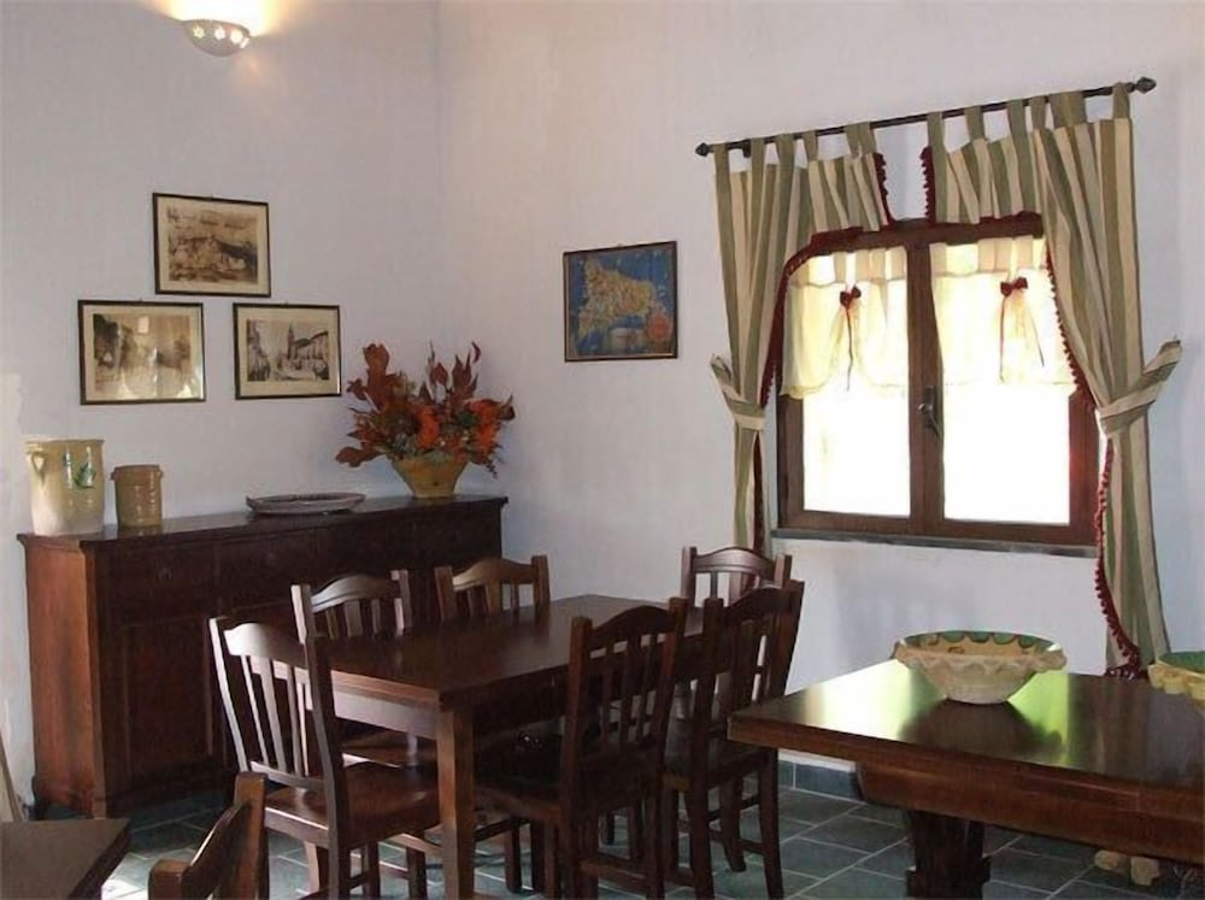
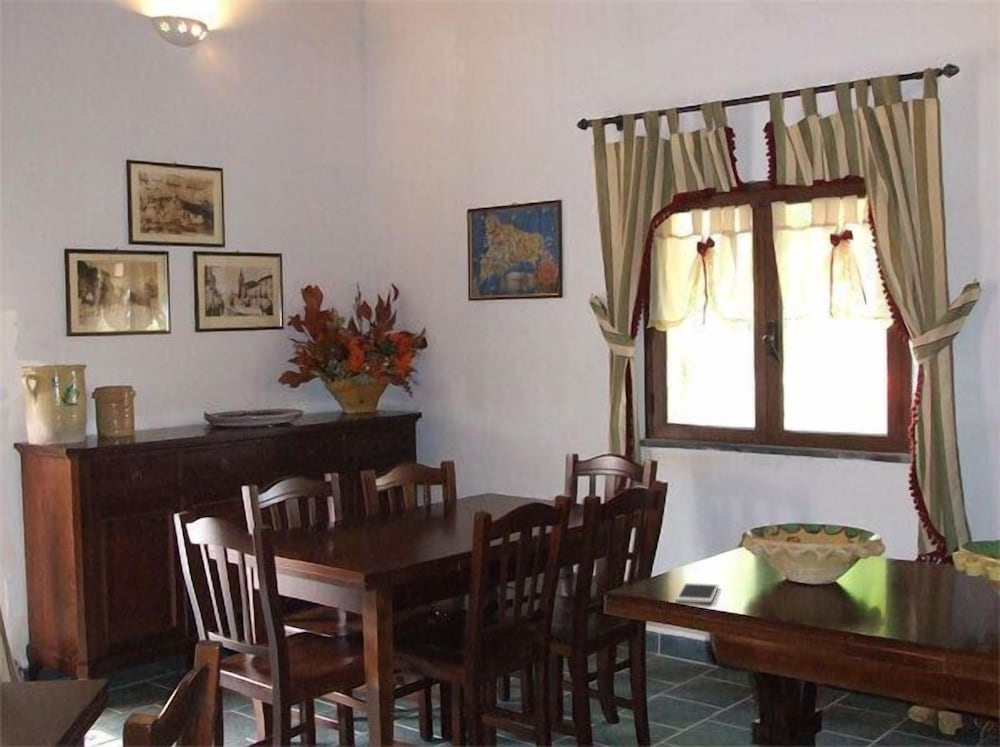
+ cell phone (697, 592)
